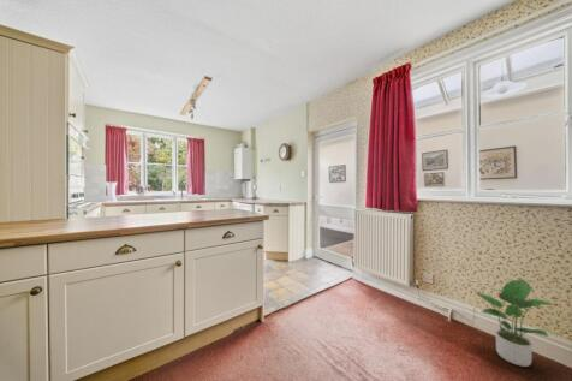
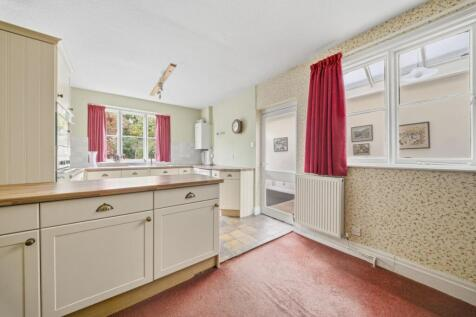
- potted plant (507, 319)
